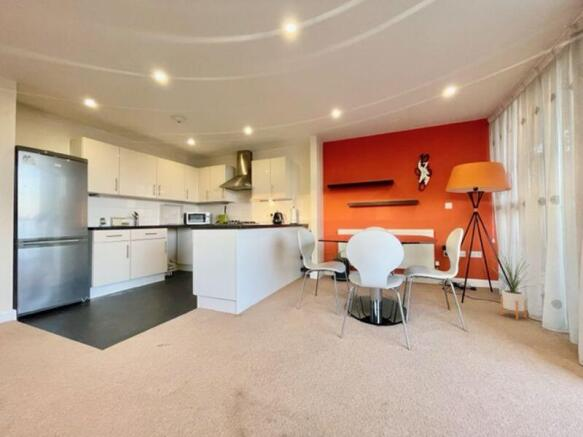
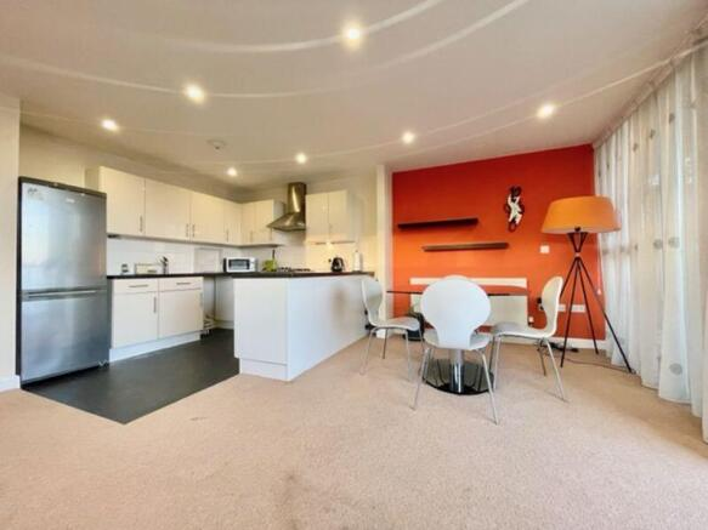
- house plant (513, 284)
